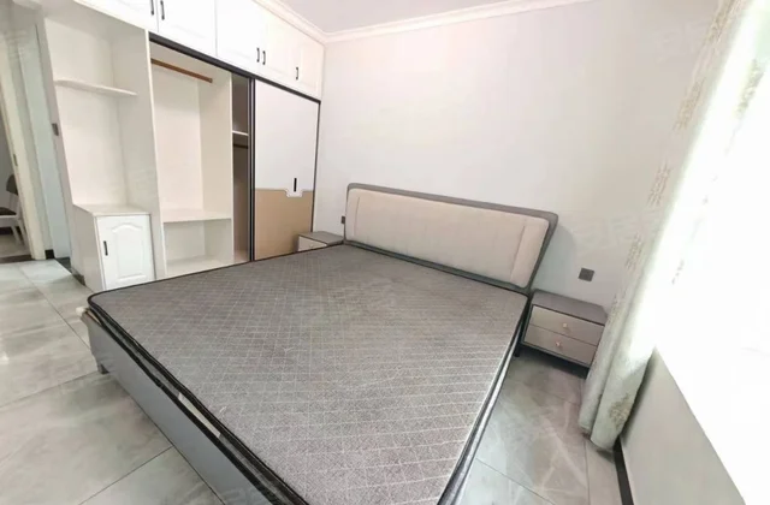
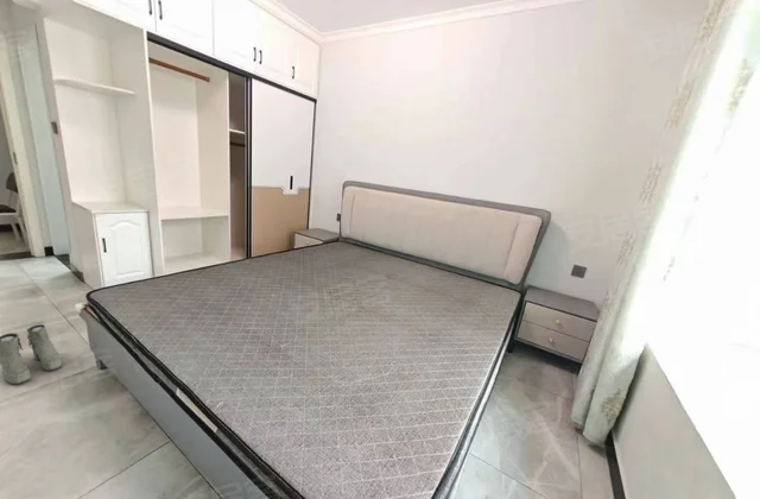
+ boots (32, 348)
